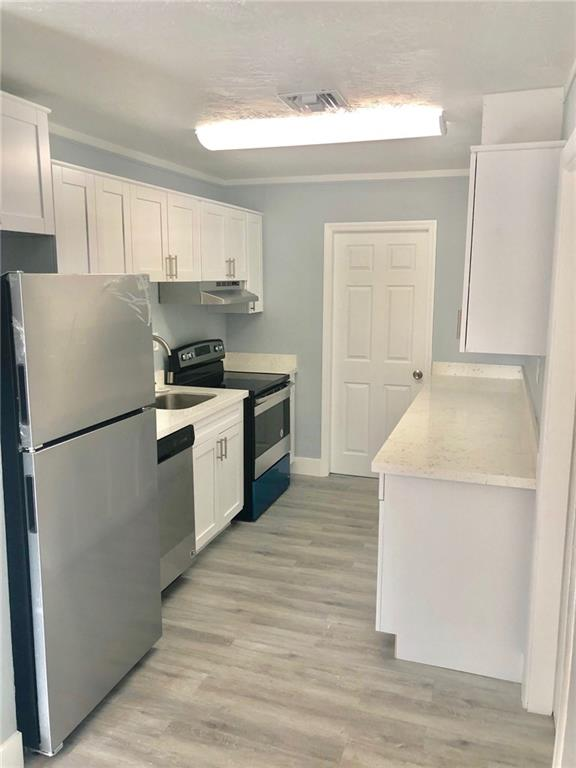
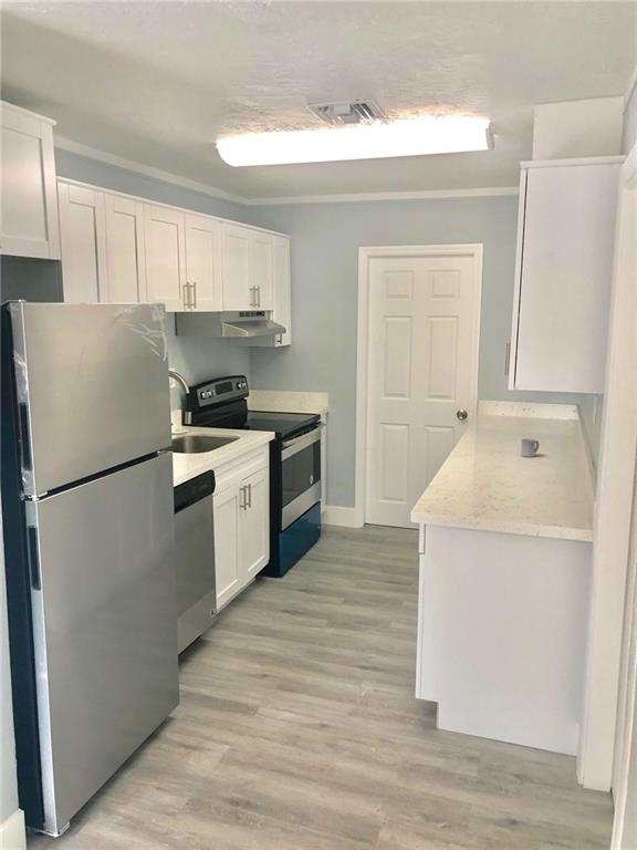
+ cup (530, 447)
